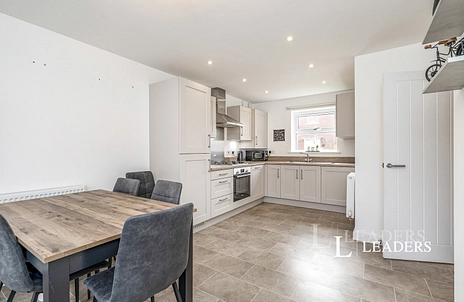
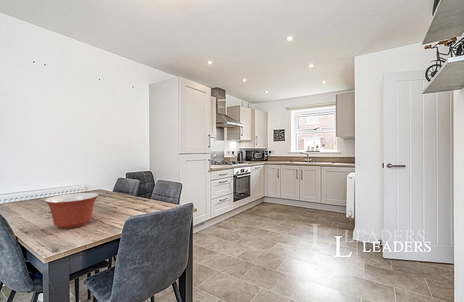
+ mixing bowl (73, 210)
